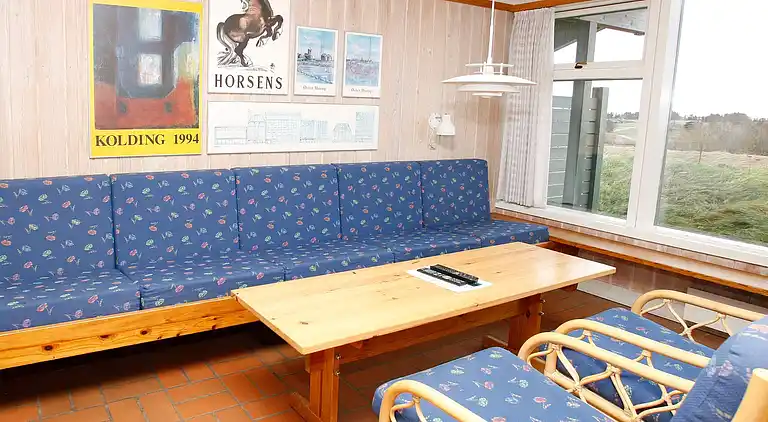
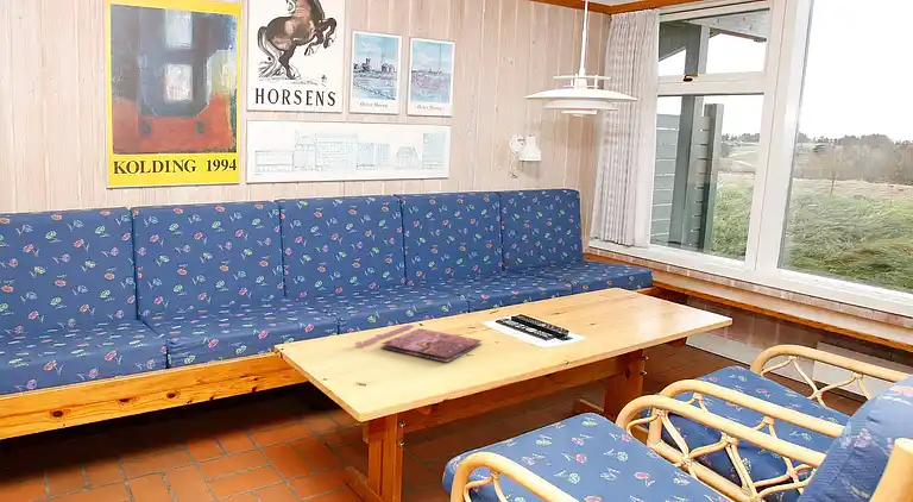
+ cover (422, 341)
